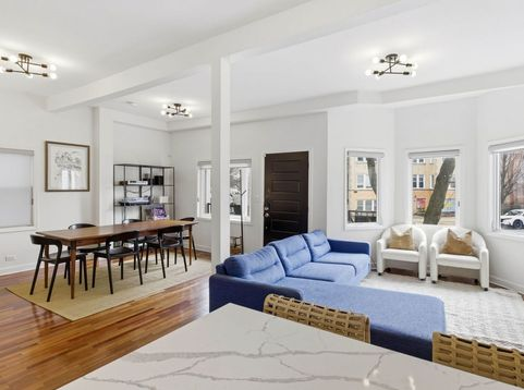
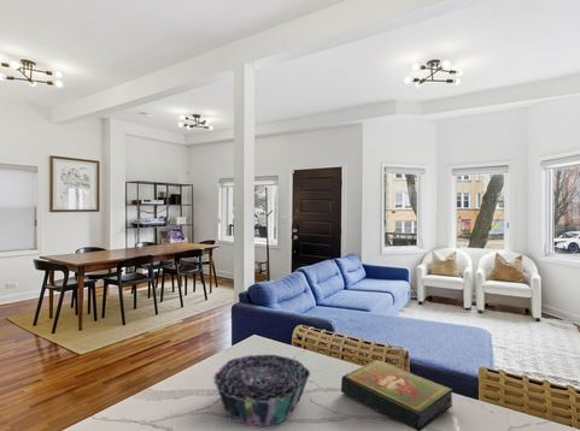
+ book (394, 390)
+ decorative bowl (262, 388)
